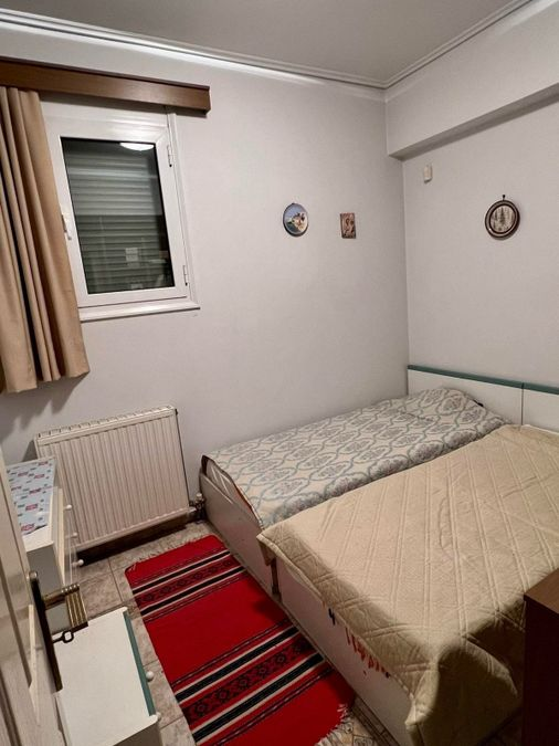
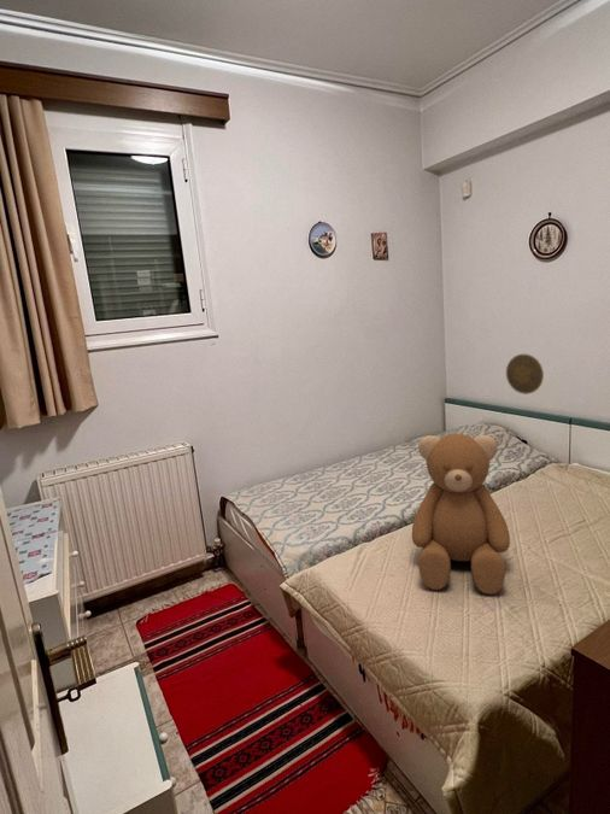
+ decorative plate (522, 374)
+ teddy bear (458, 504)
